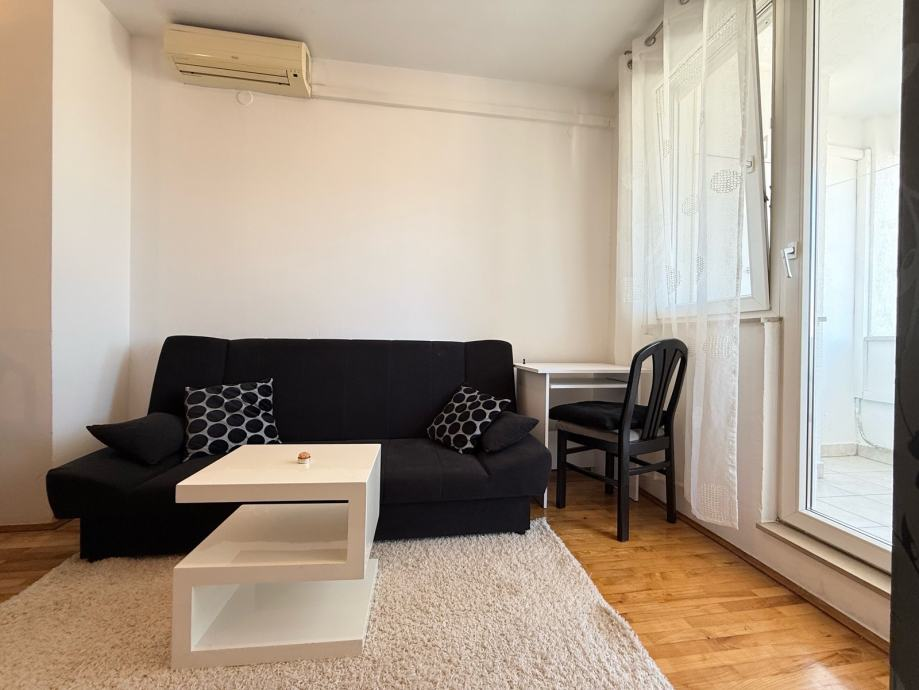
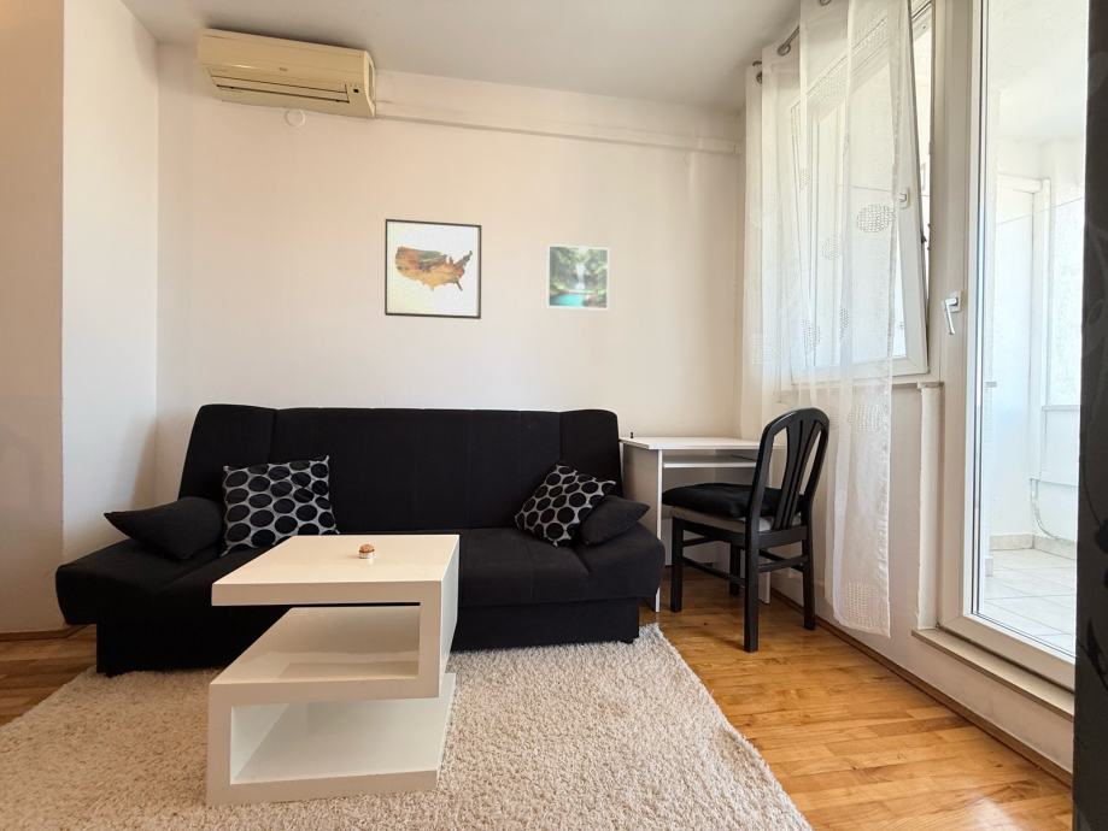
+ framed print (578, 277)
+ wall art (434, 270)
